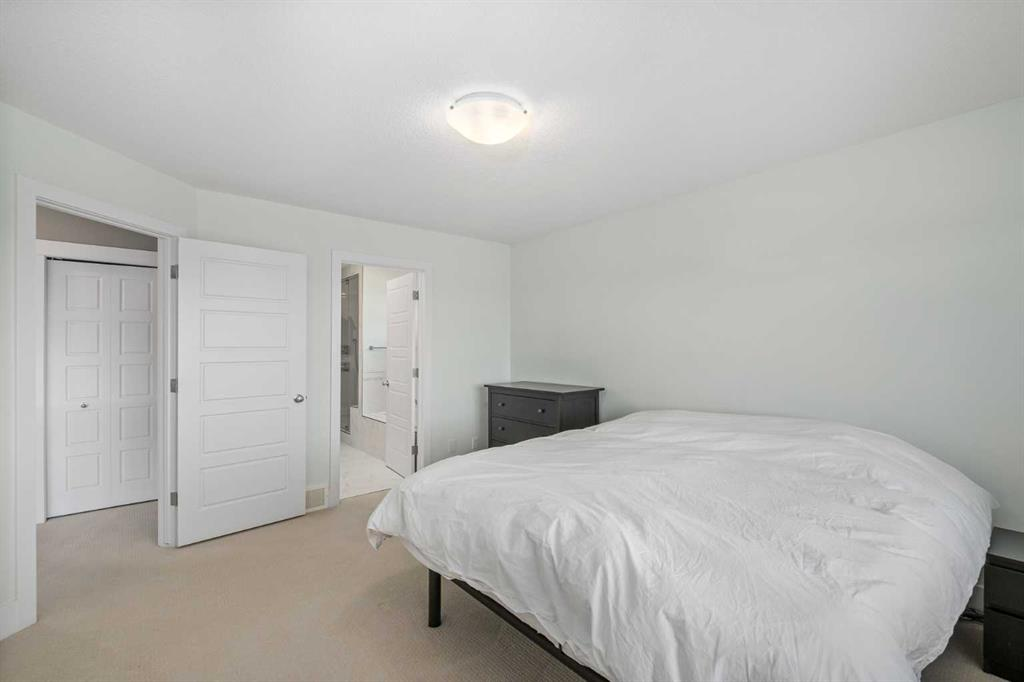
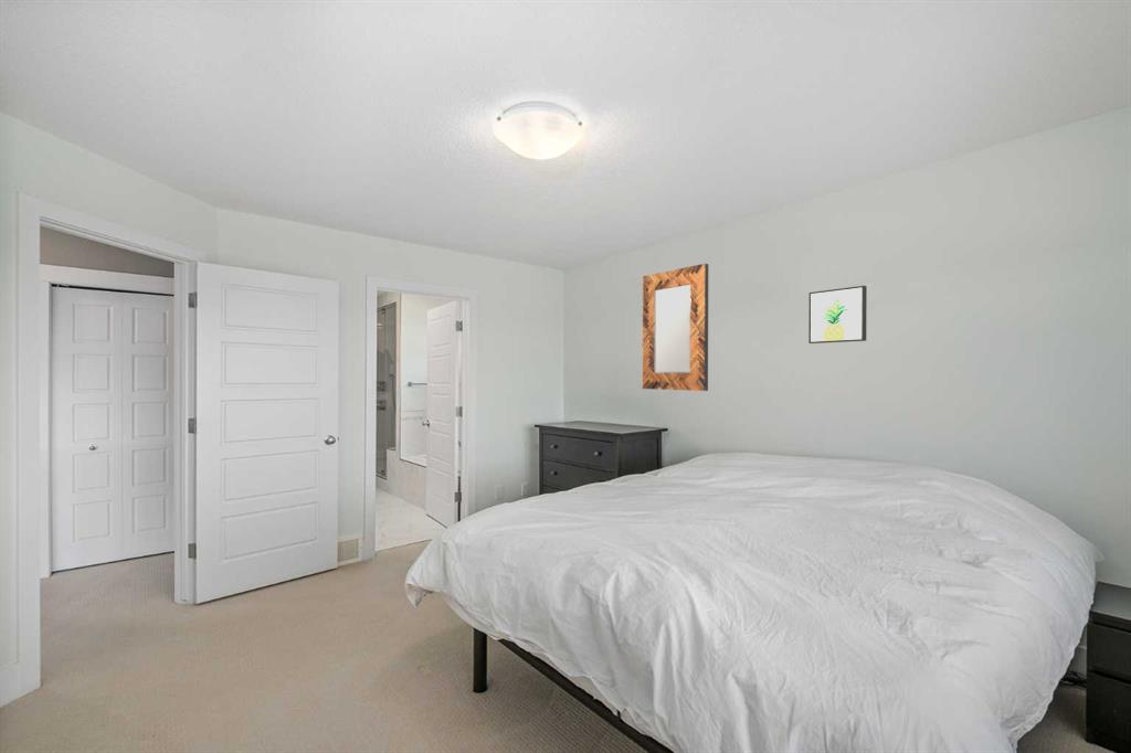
+ home mirror (673, 330)
+ wall art (836, 316)
